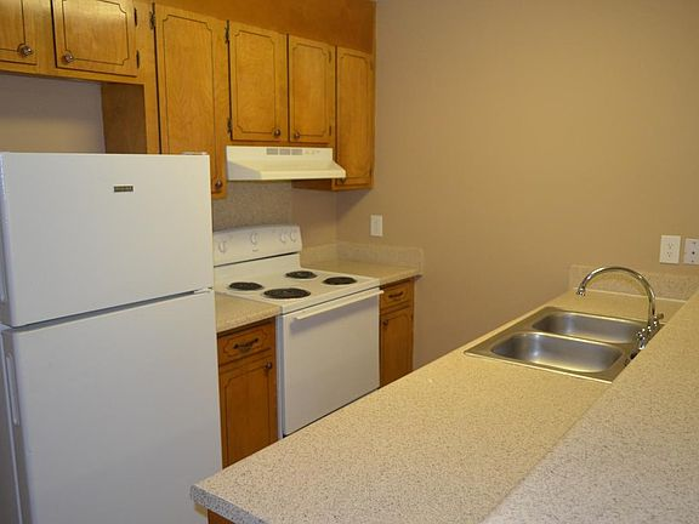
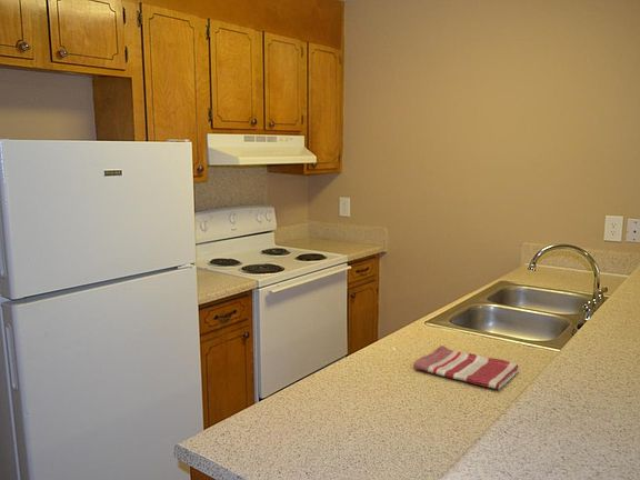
+ dish towel (466, 366)
